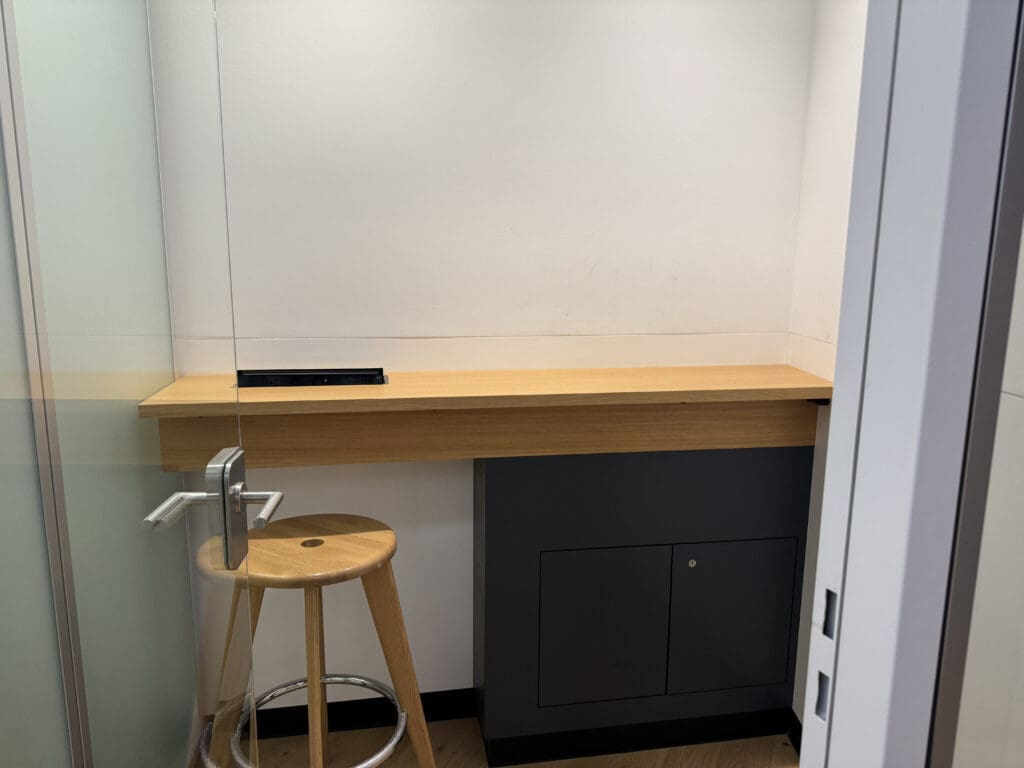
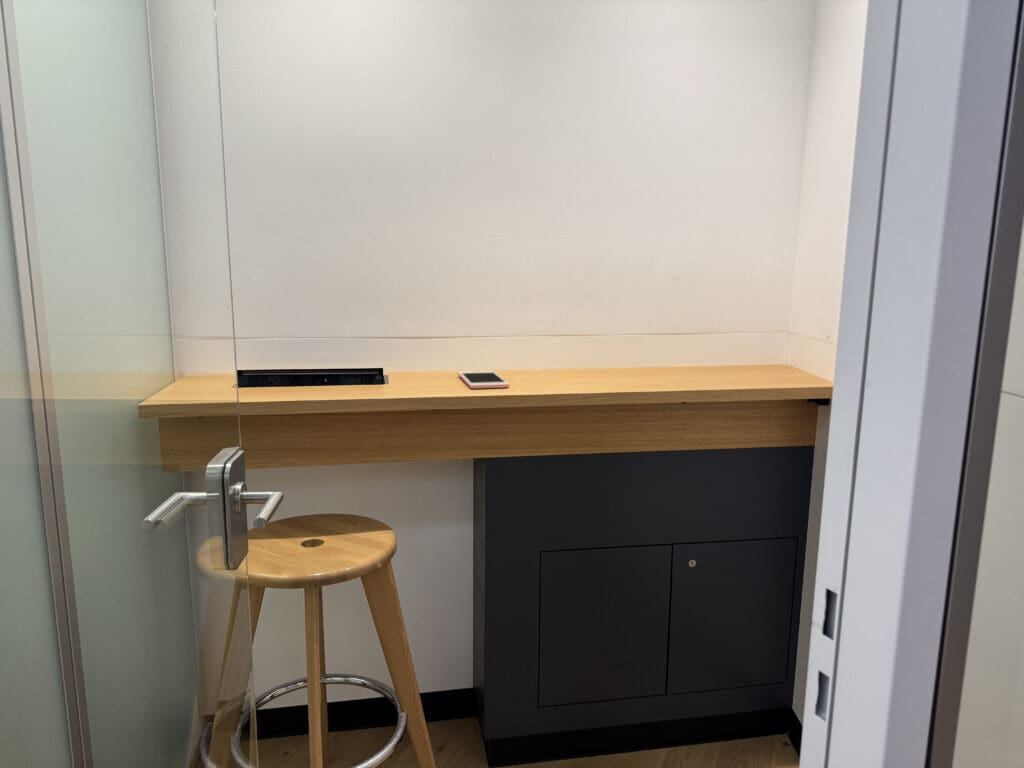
+ cell phone (482, 379)
